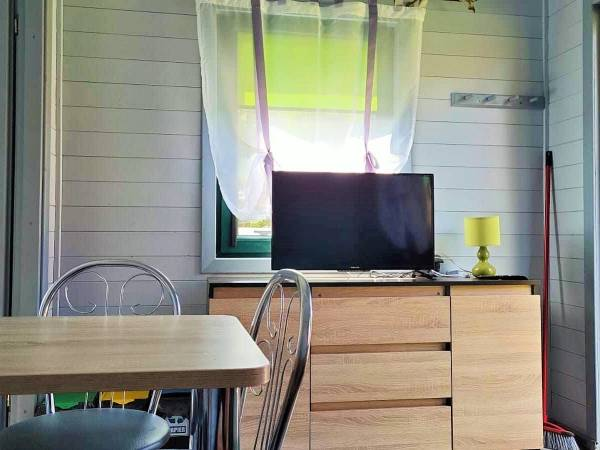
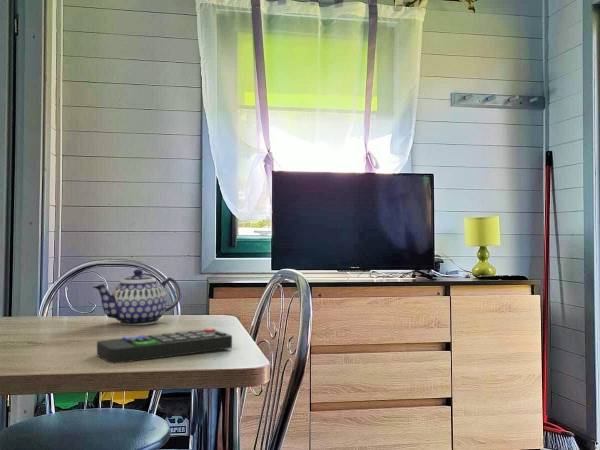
+ teapot (138, 295)
+ remote control (166, 343)
